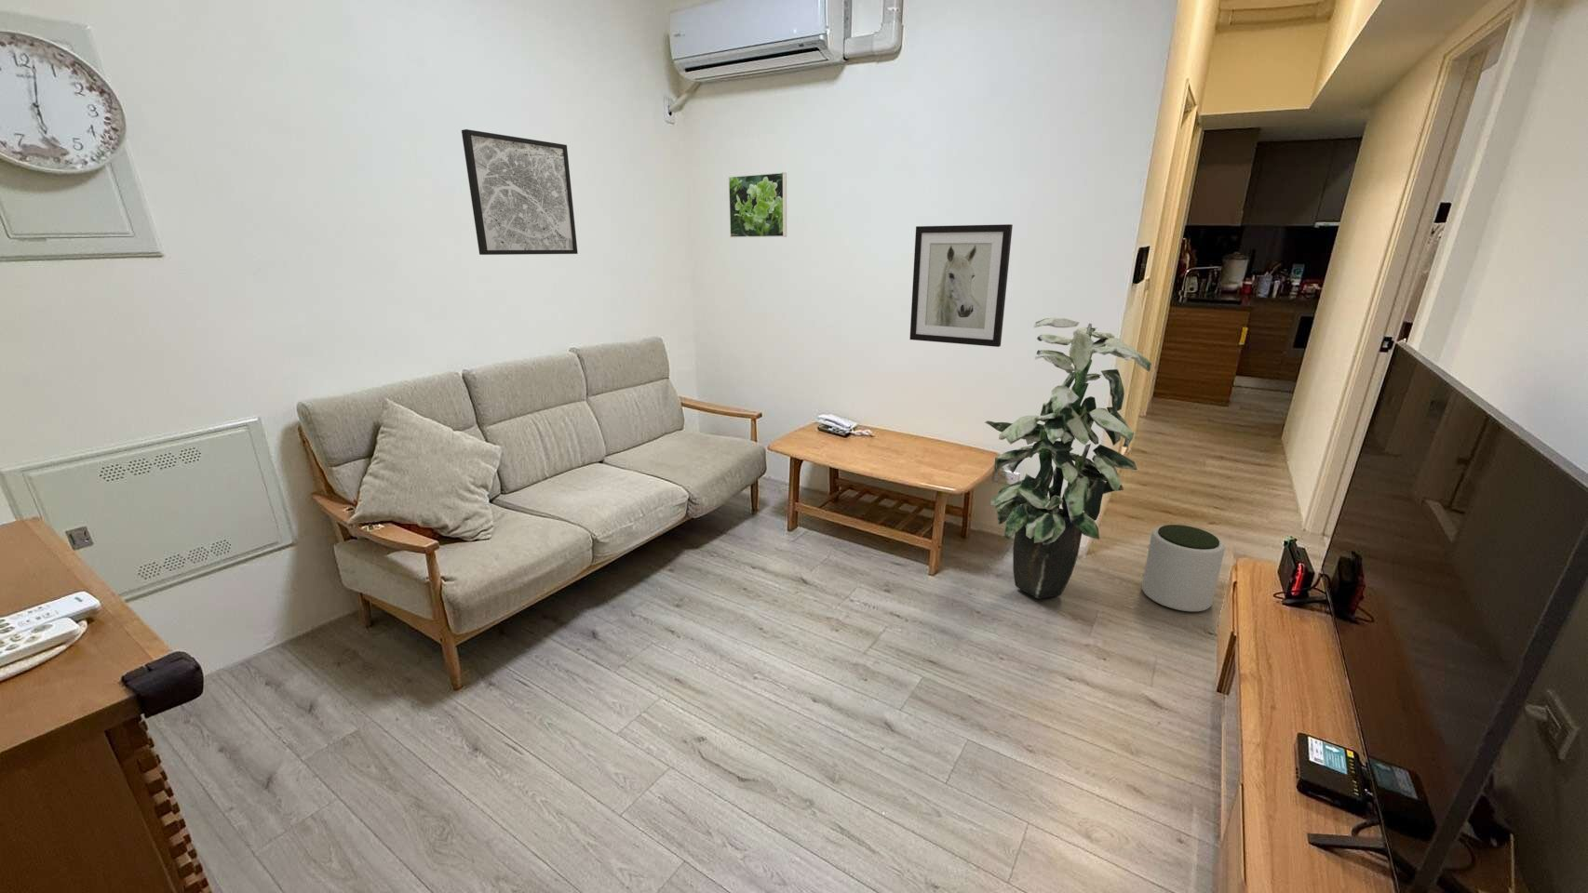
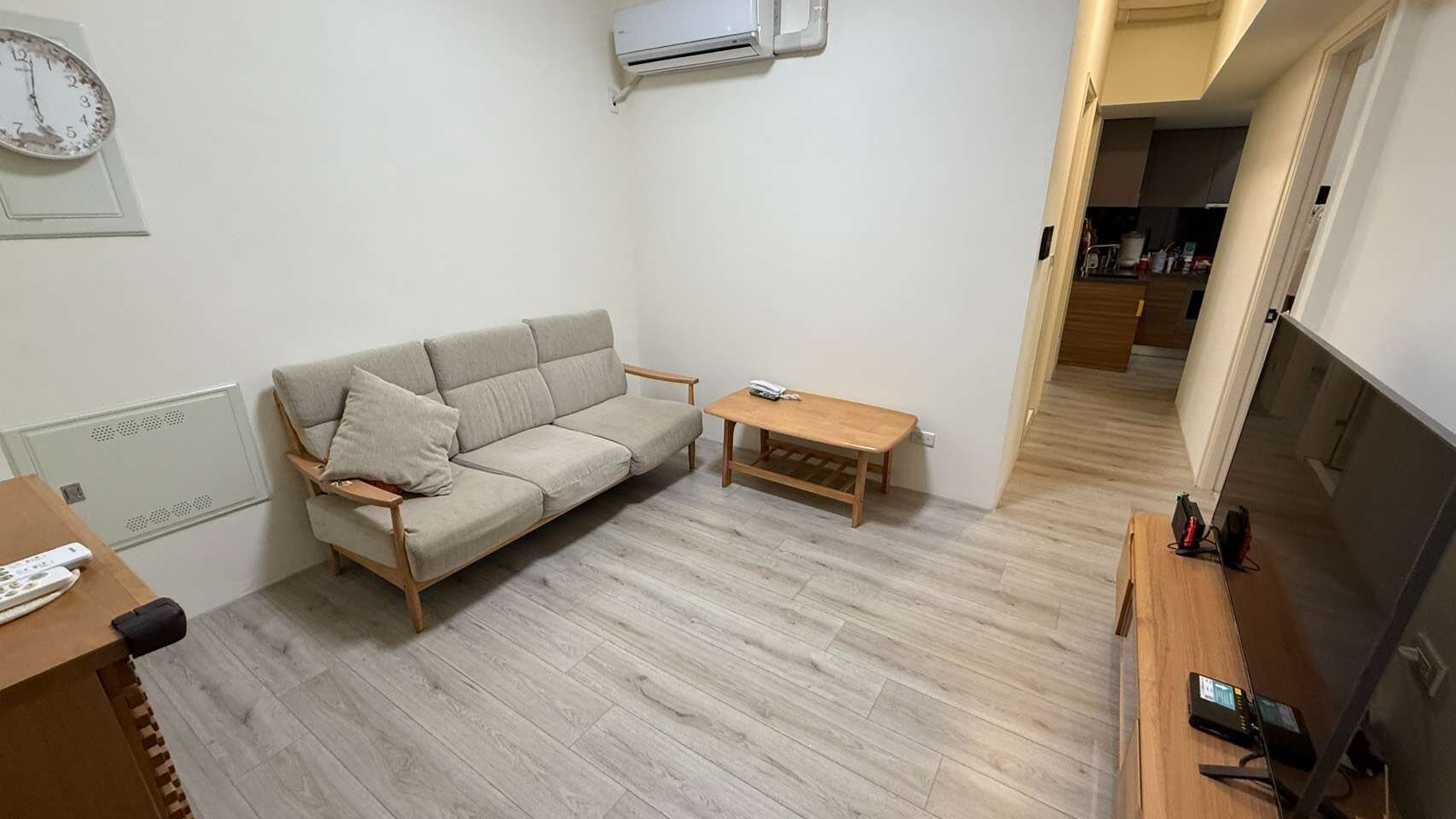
- indoor plant (1055, 459)
- plant pot (1181, 567)
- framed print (757, 206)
- wall art (524, 197)
- wall art (958, 286)
